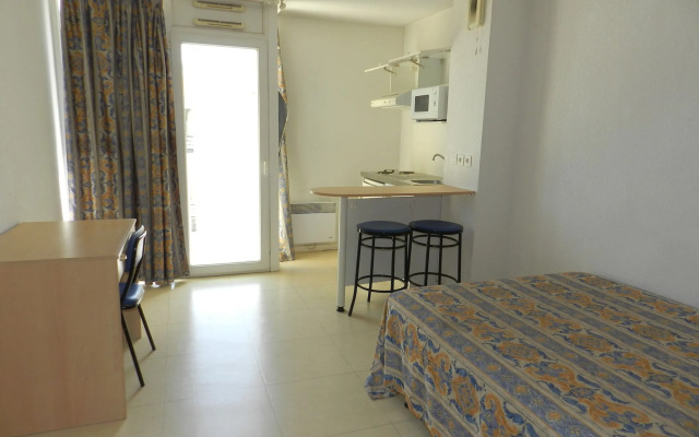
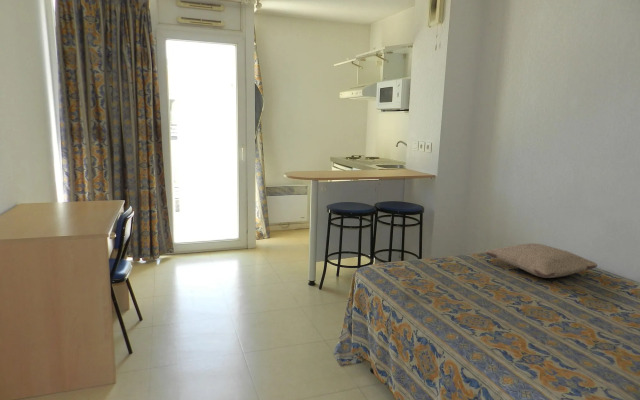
+ pillow (539, 259)
